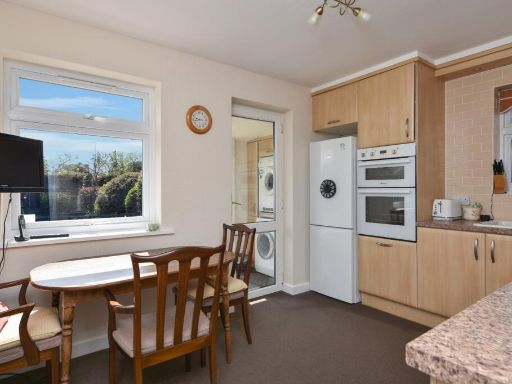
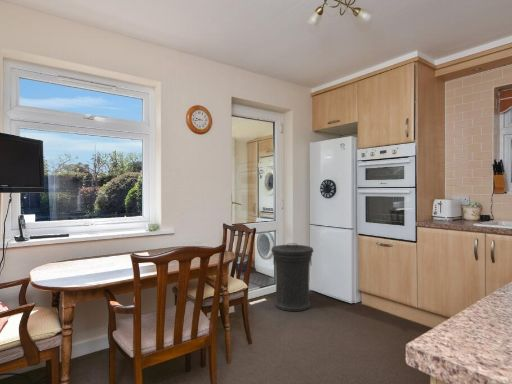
+ trash can (292, 273)
